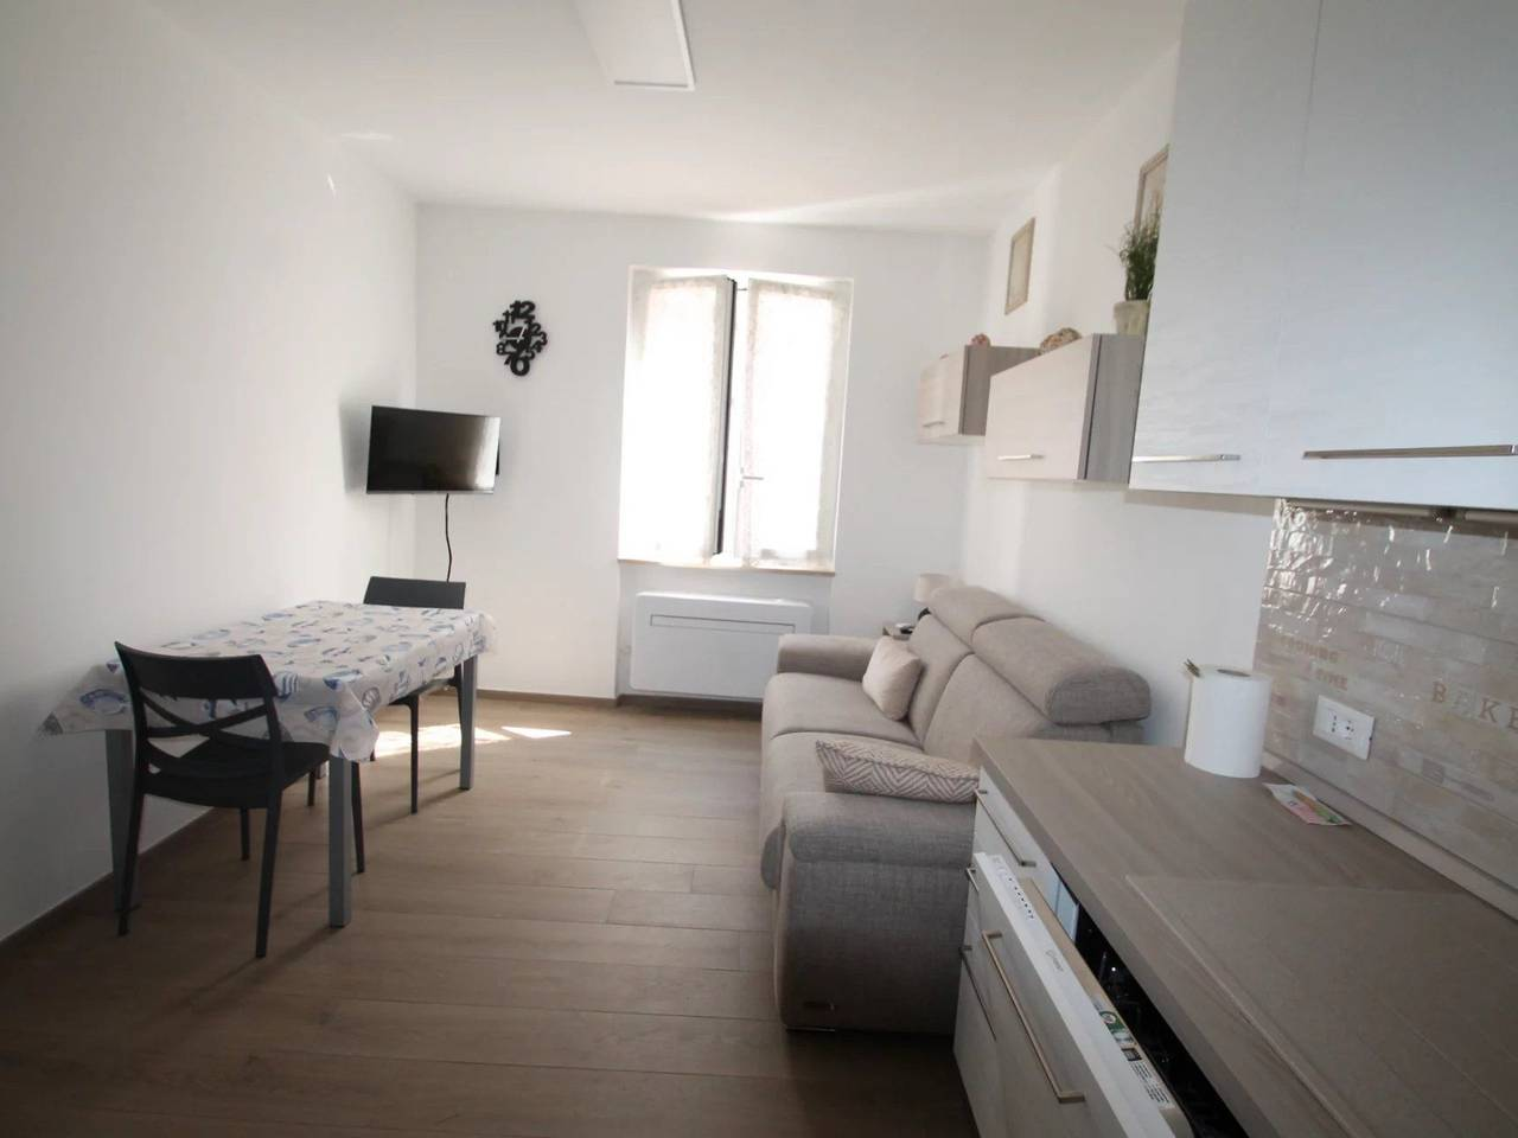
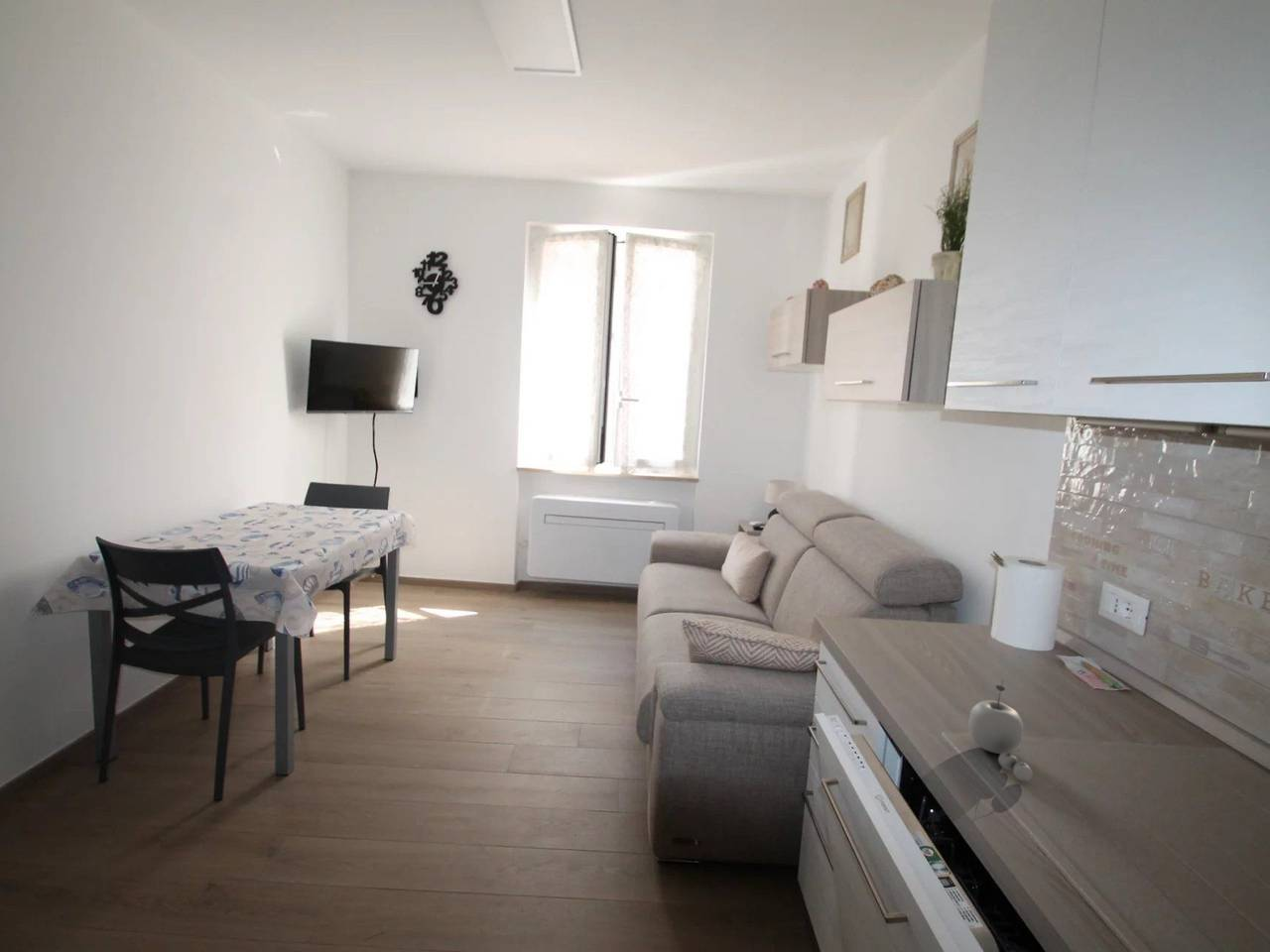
+ fruit (1002, 724)
